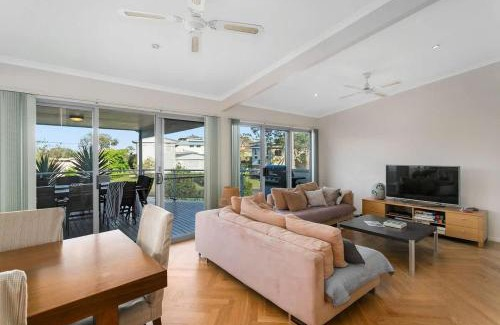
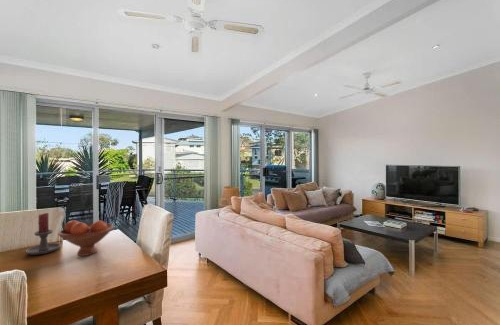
+ candle holder (43, 231)
+ fruit bowl (87, 236)
